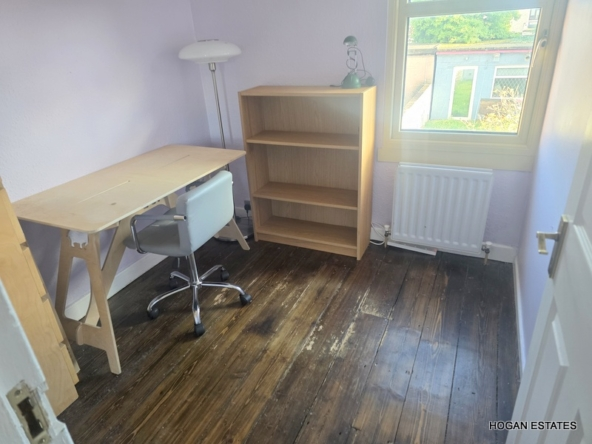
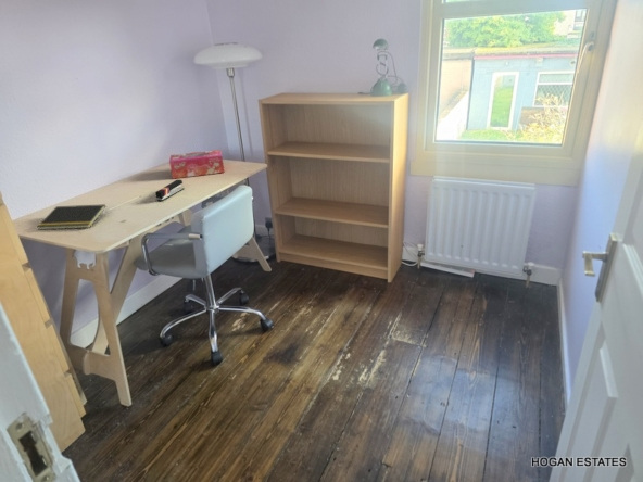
+ stapler (169, 189)
+ notepad (72, 216)
+ tissue box (197, 163)
